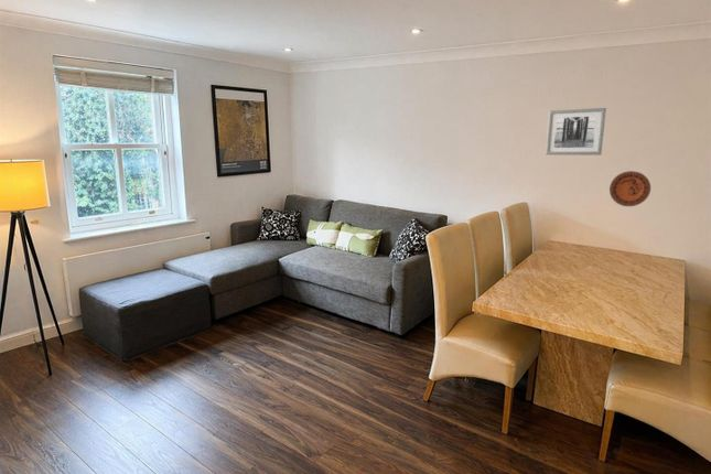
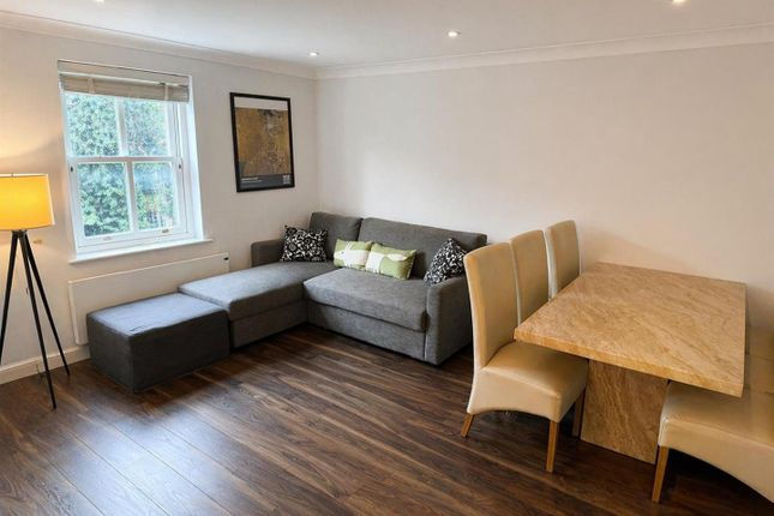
- wall art (574, 132)
- decorative plate (629, 188)
